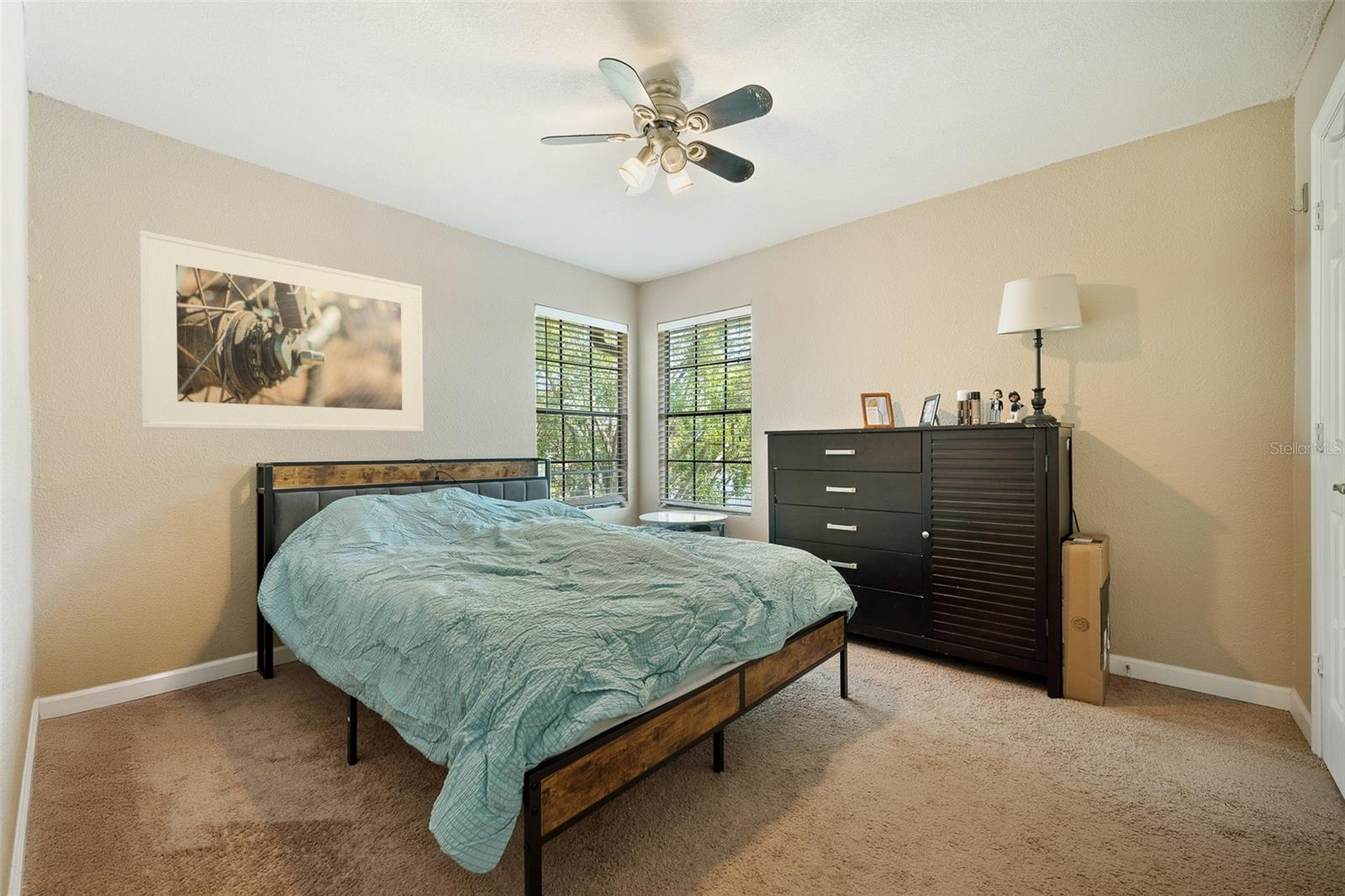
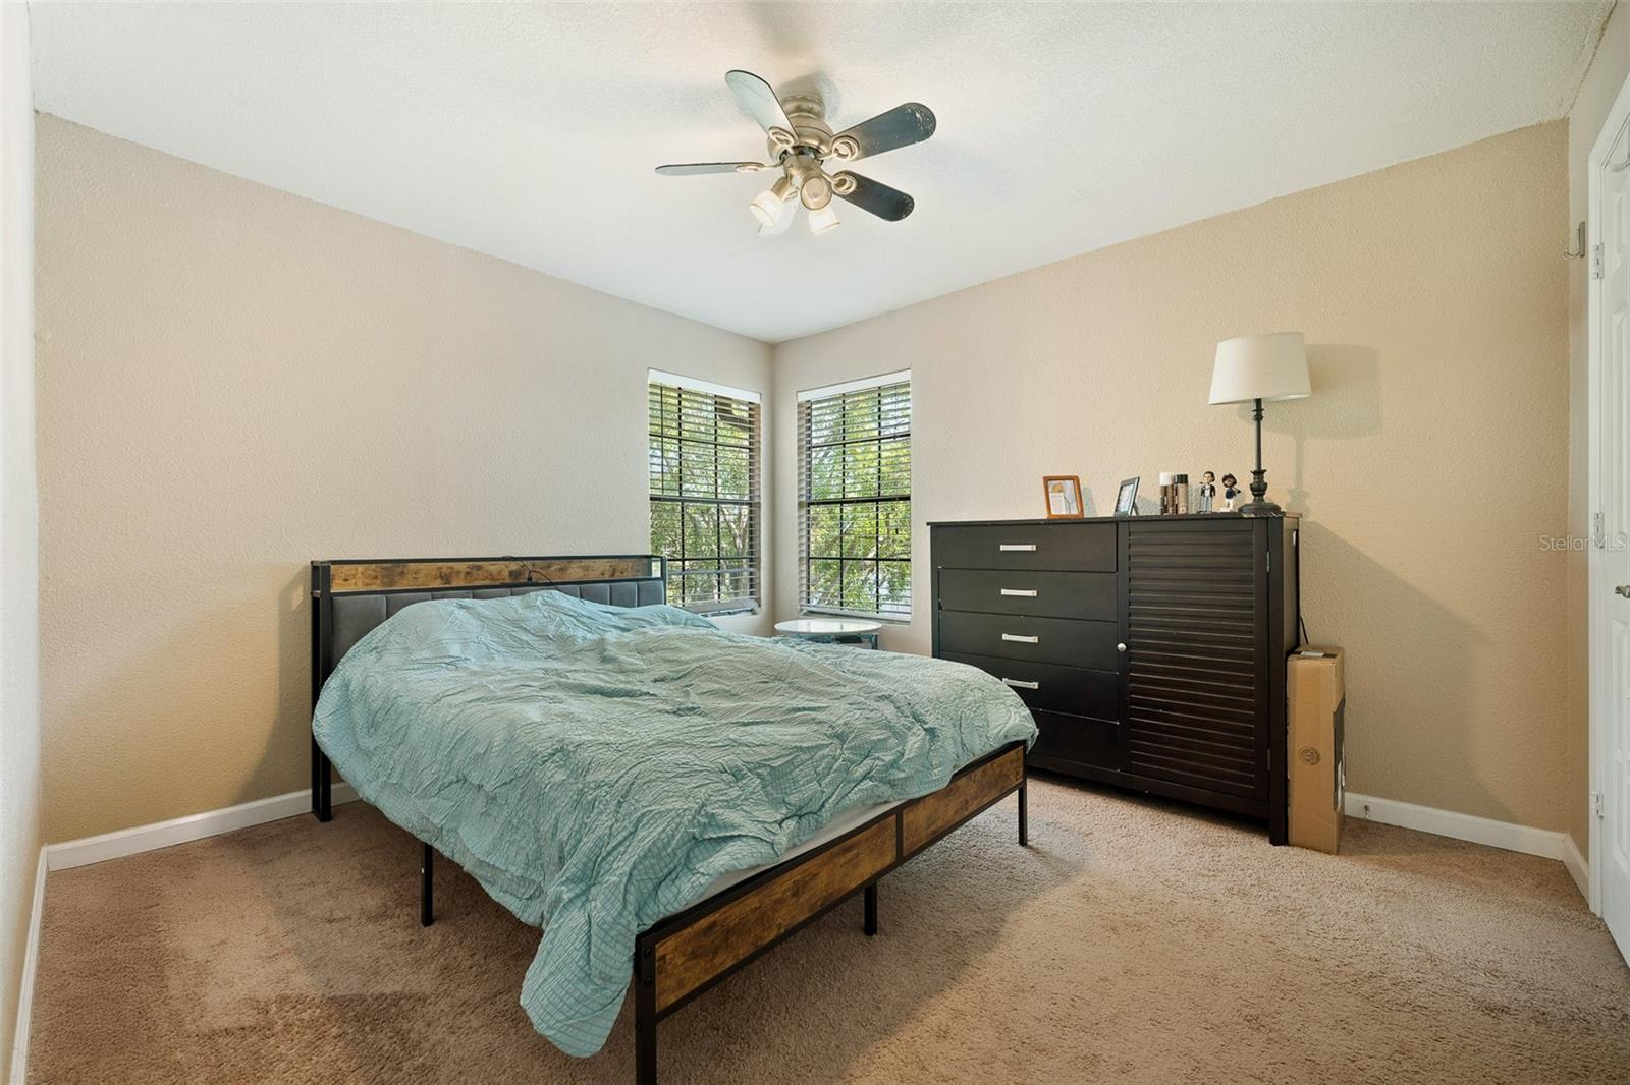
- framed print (303, 346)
